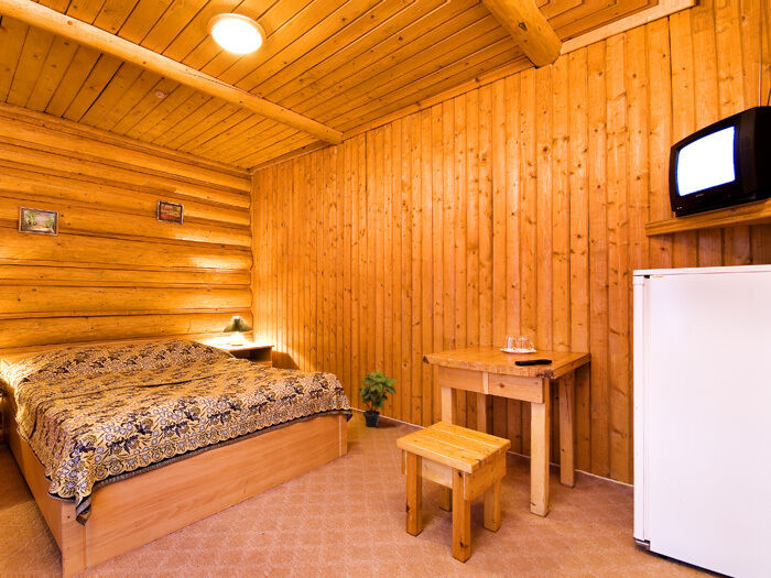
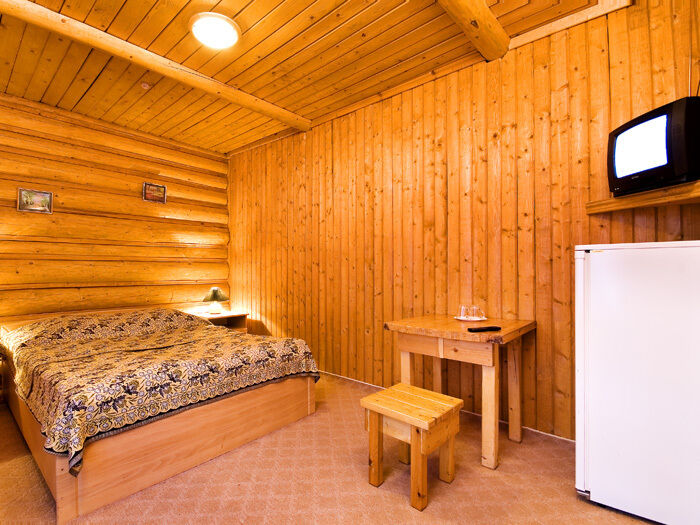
- potted plant (374, 396)
